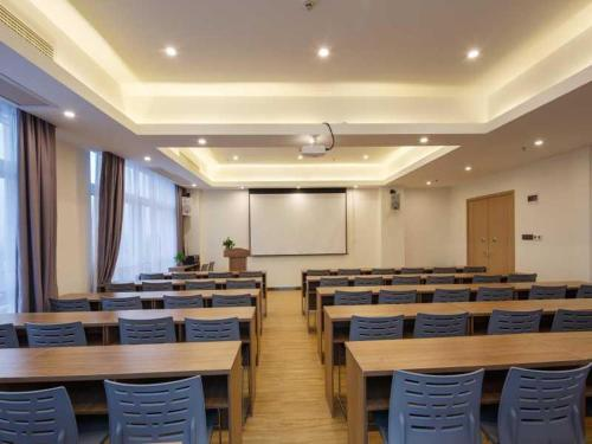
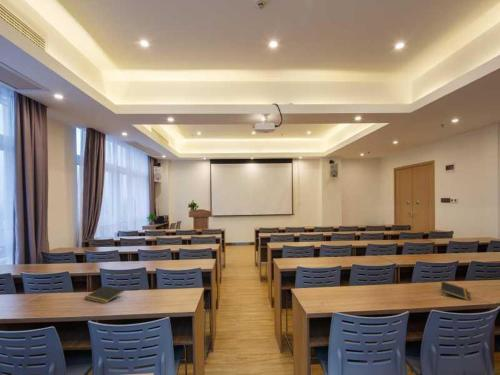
+ notepad (454, 290)
+ notepad (104, 294)
